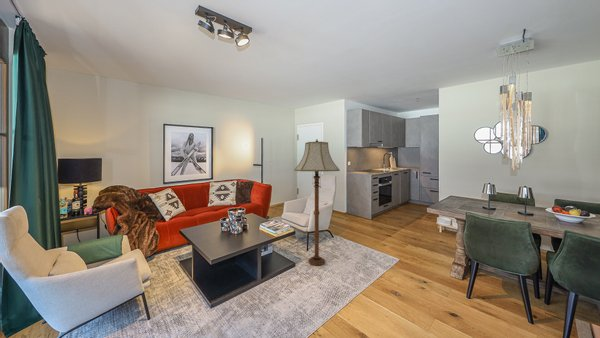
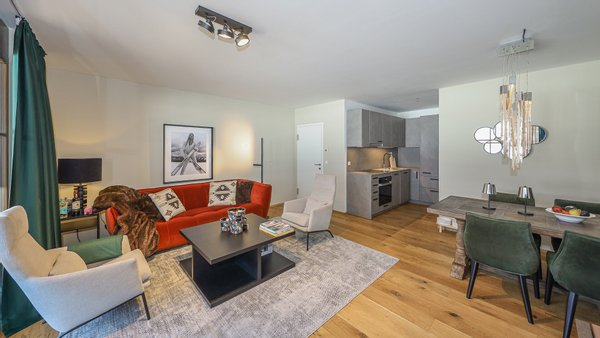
- floor lamp (316, 200)
